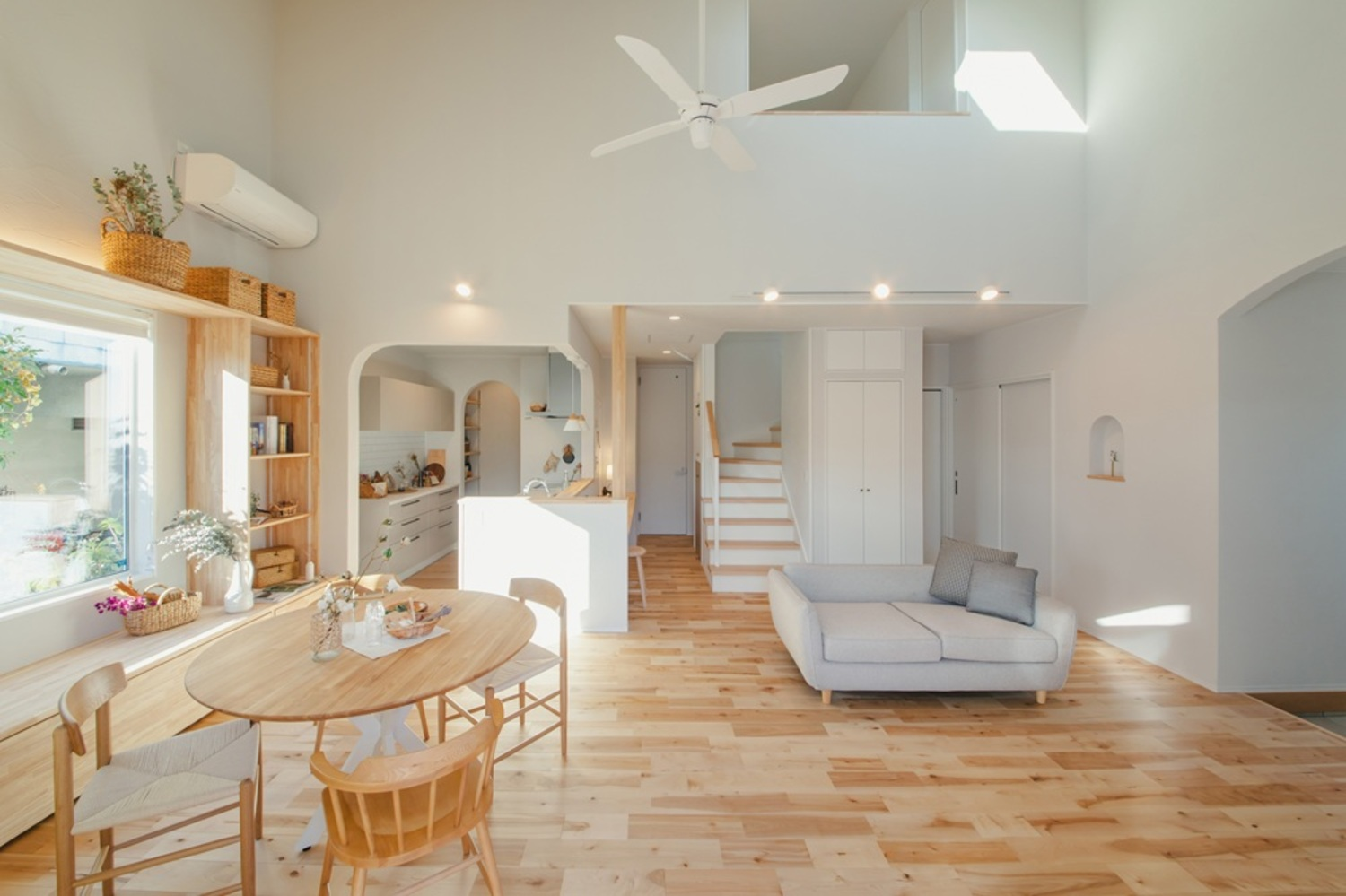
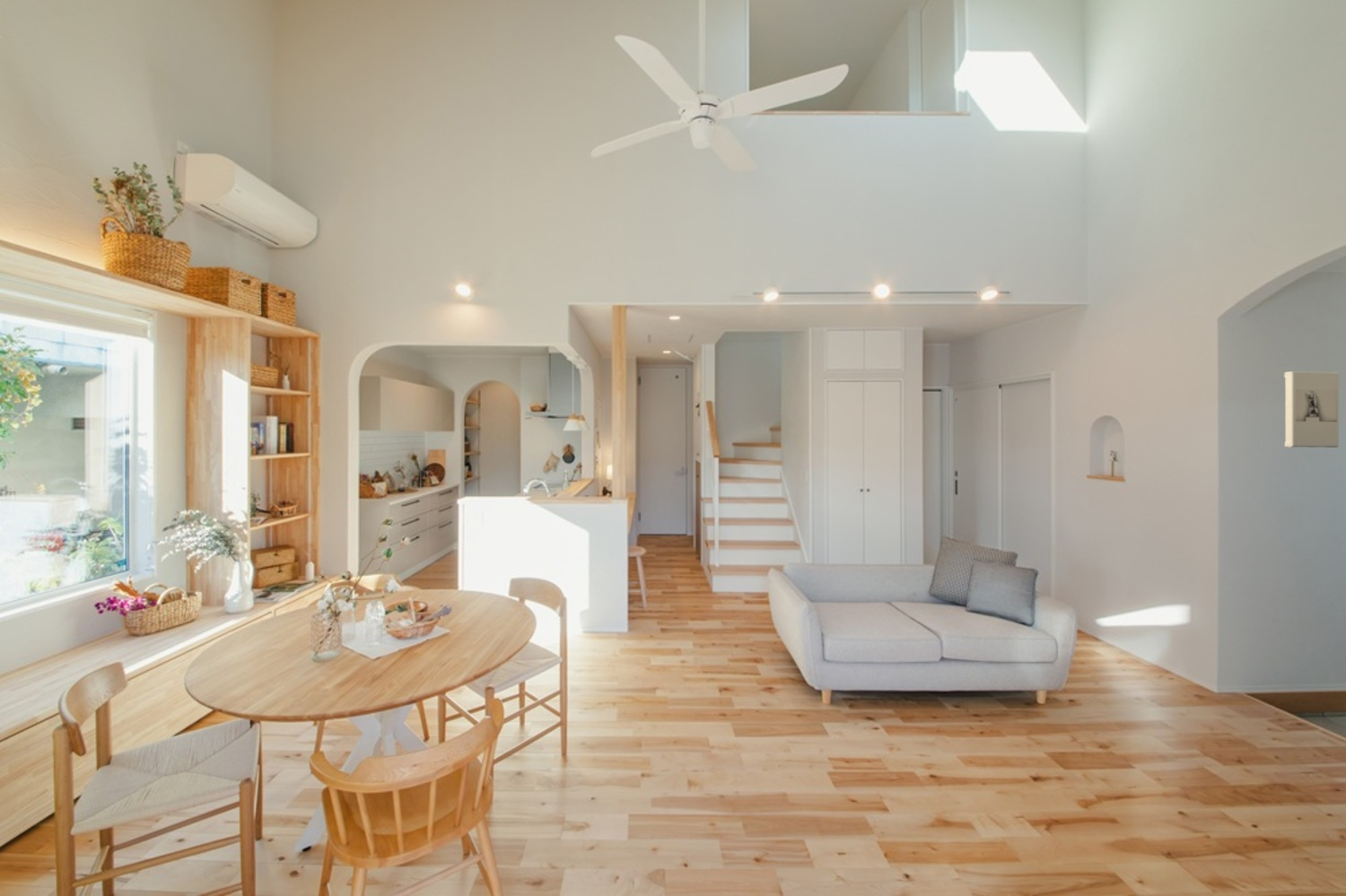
+ wall sculpture (1311, 409)
